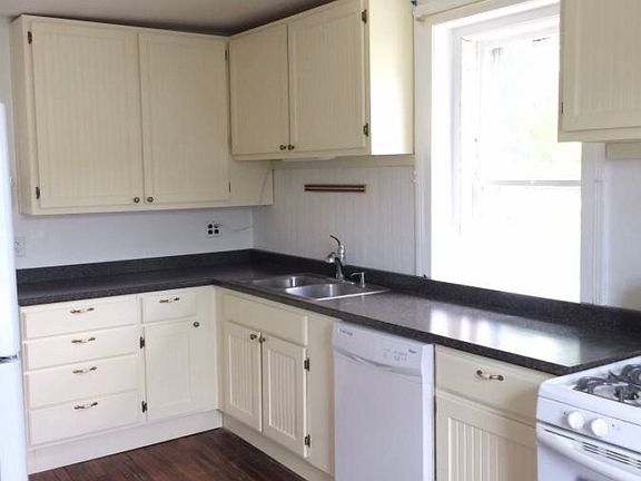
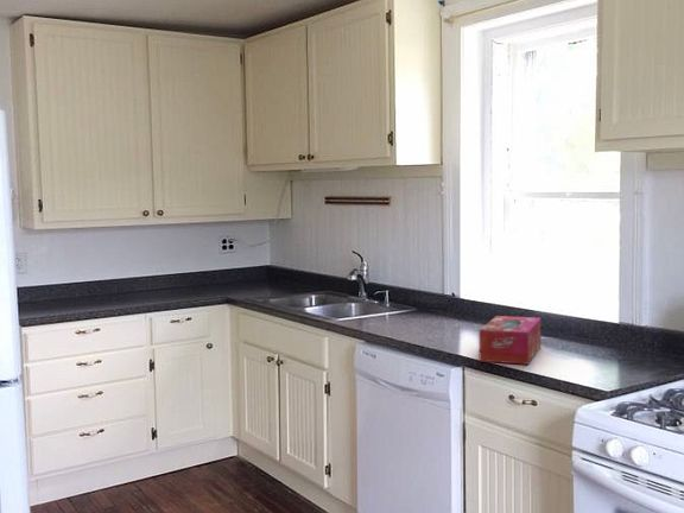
+ tissue box (511, 338)
